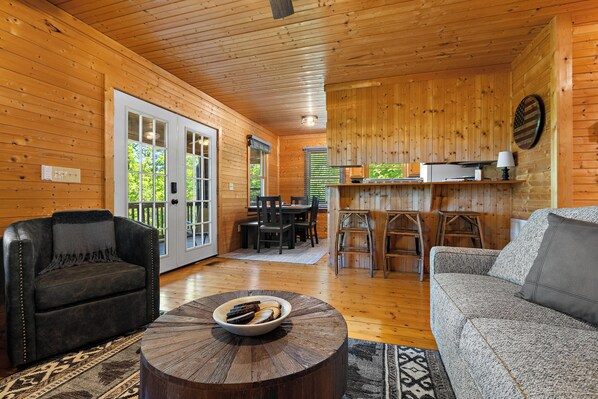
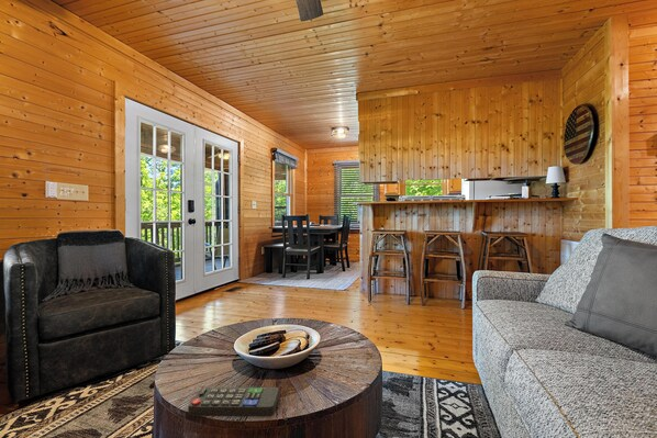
+ remote control (235, 400)
